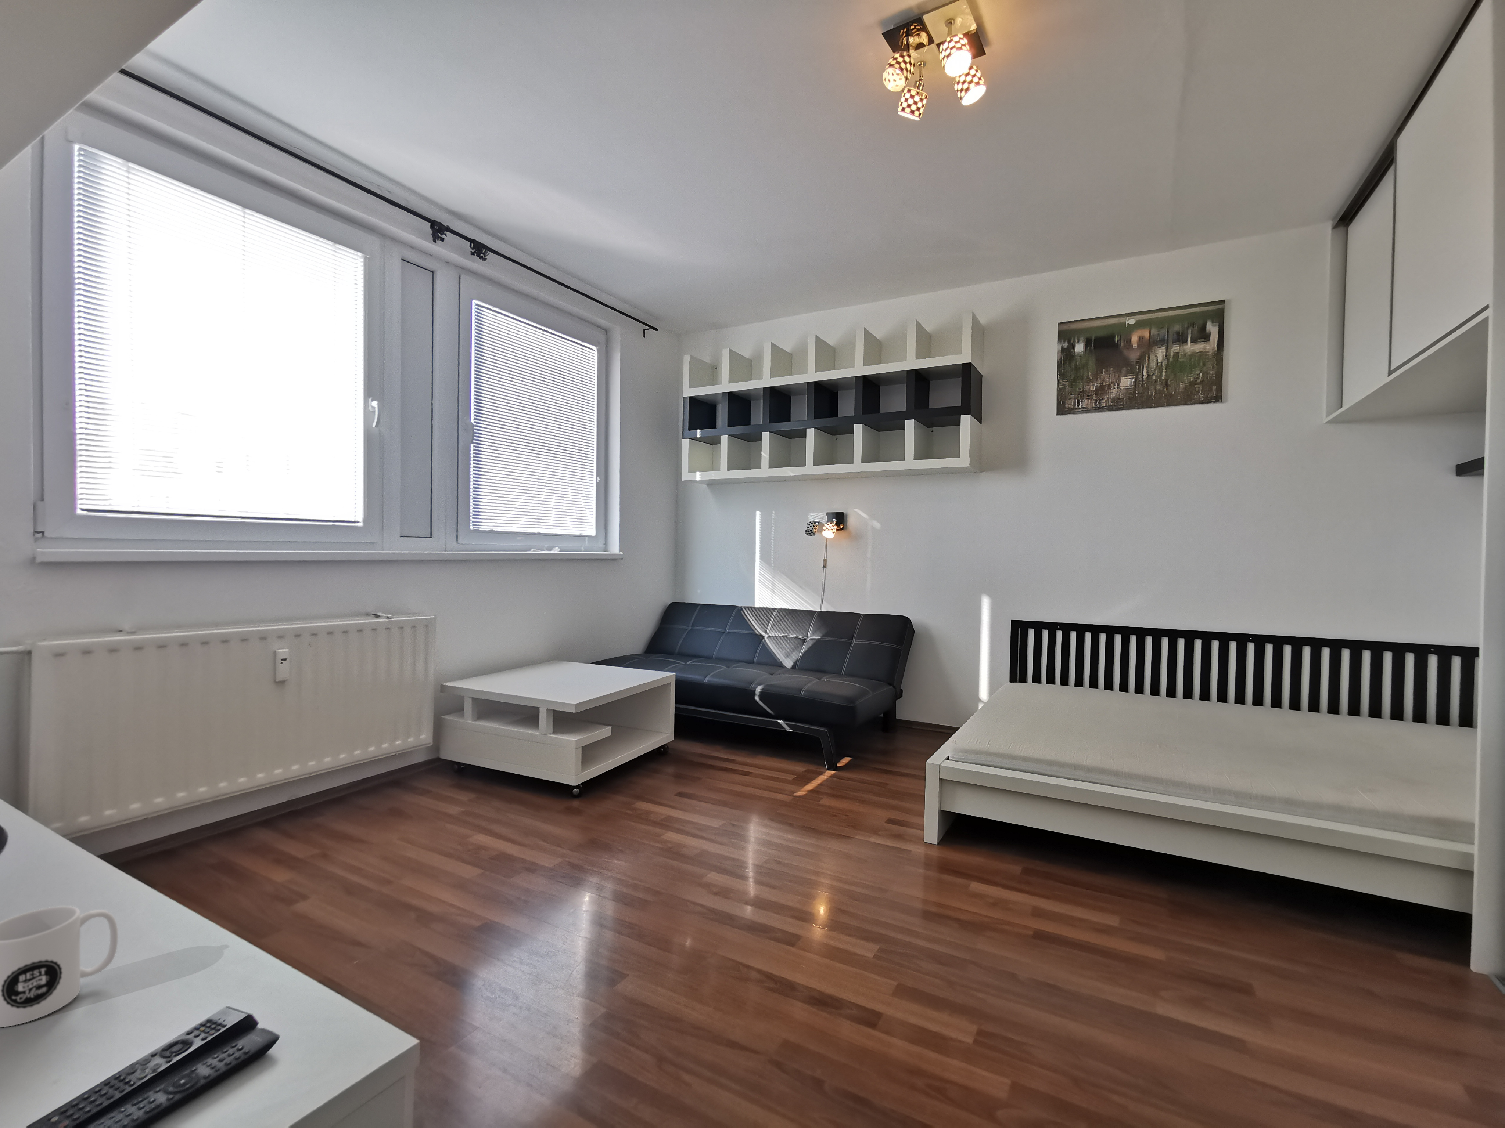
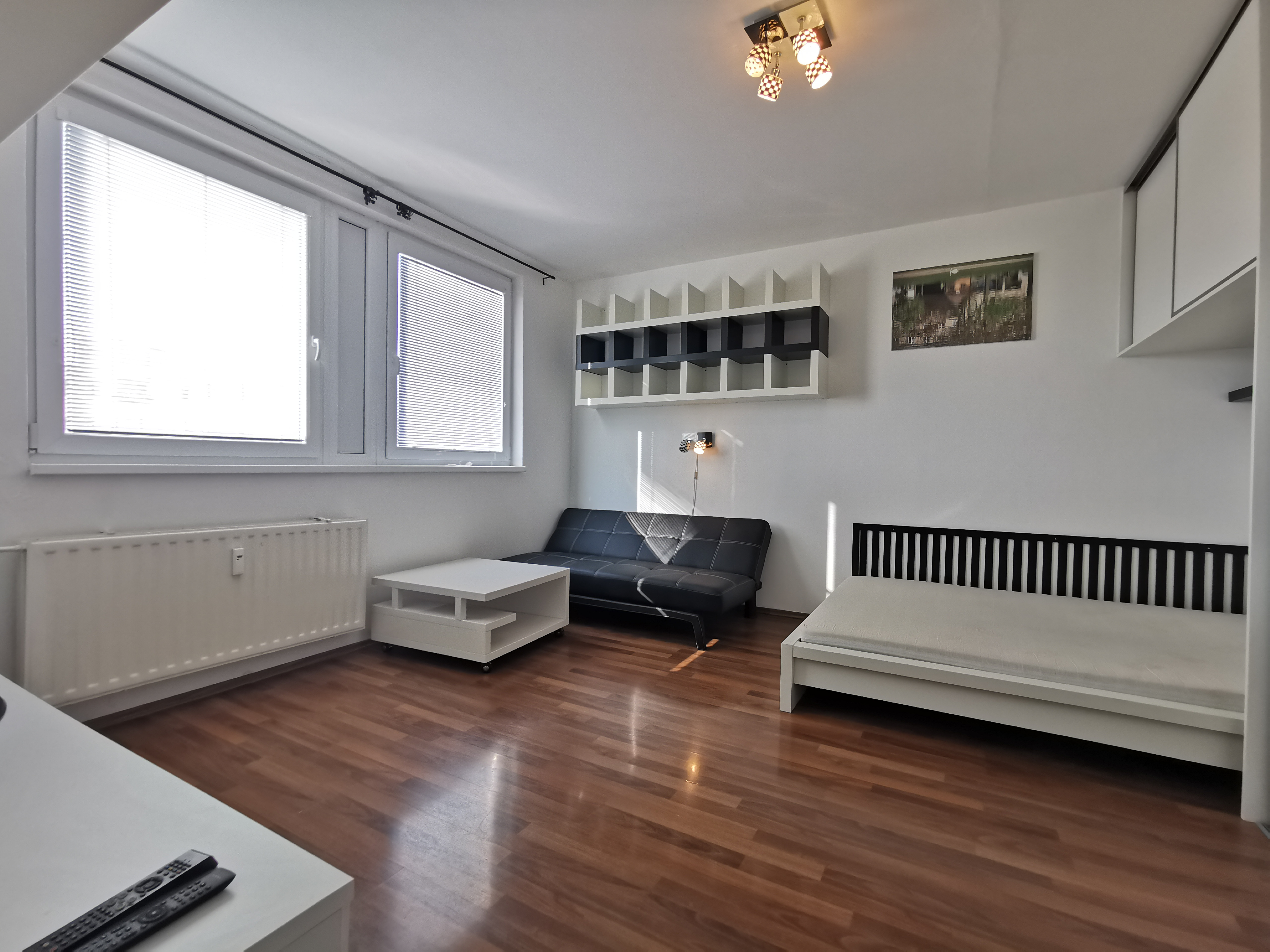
- mug (53, 956)
